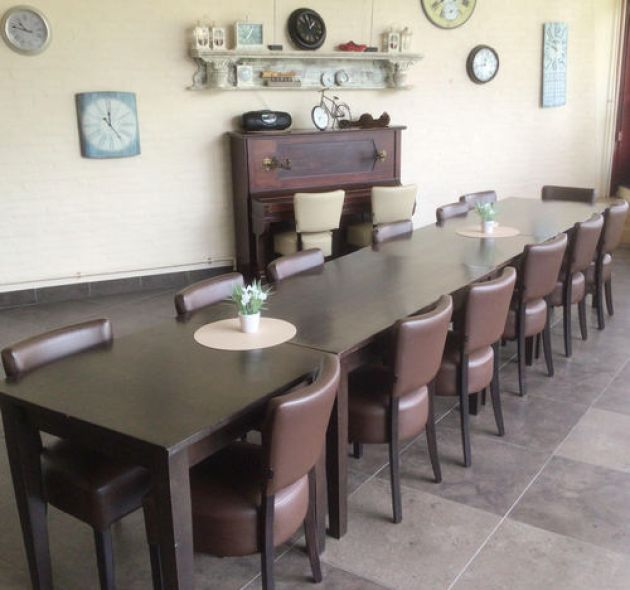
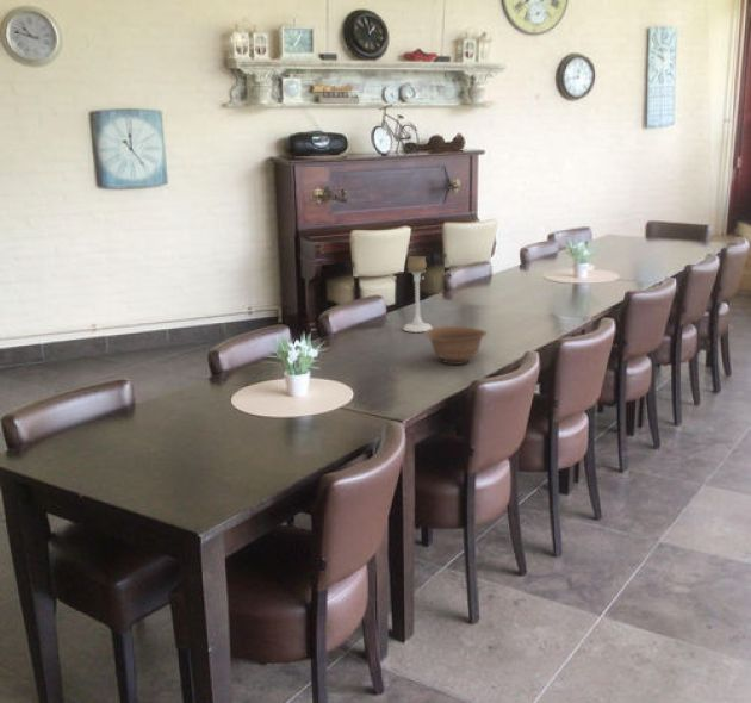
+ bowl (455, 346)
+ candle holder (417, 293)
